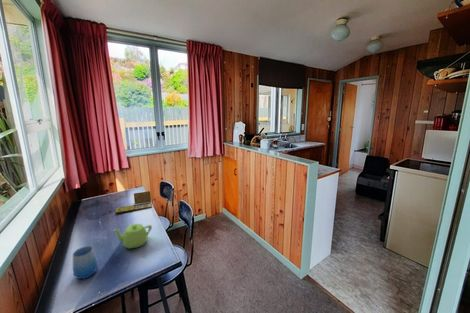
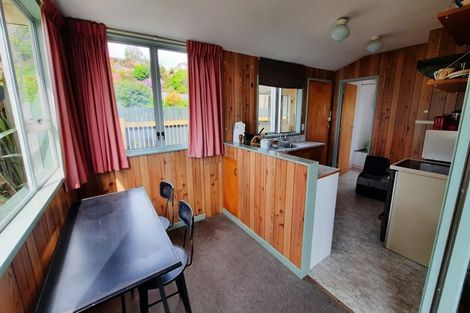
- teapot (133, 234)
- board game (134, 201)
- cup (84, 262)
